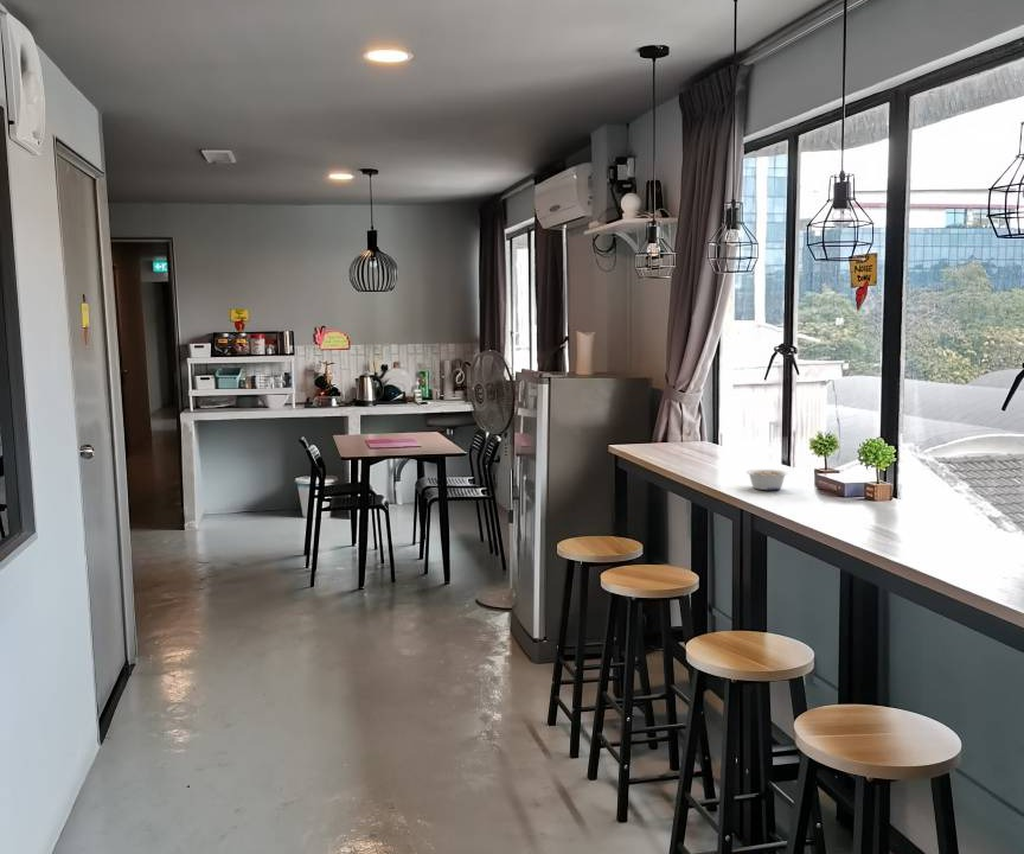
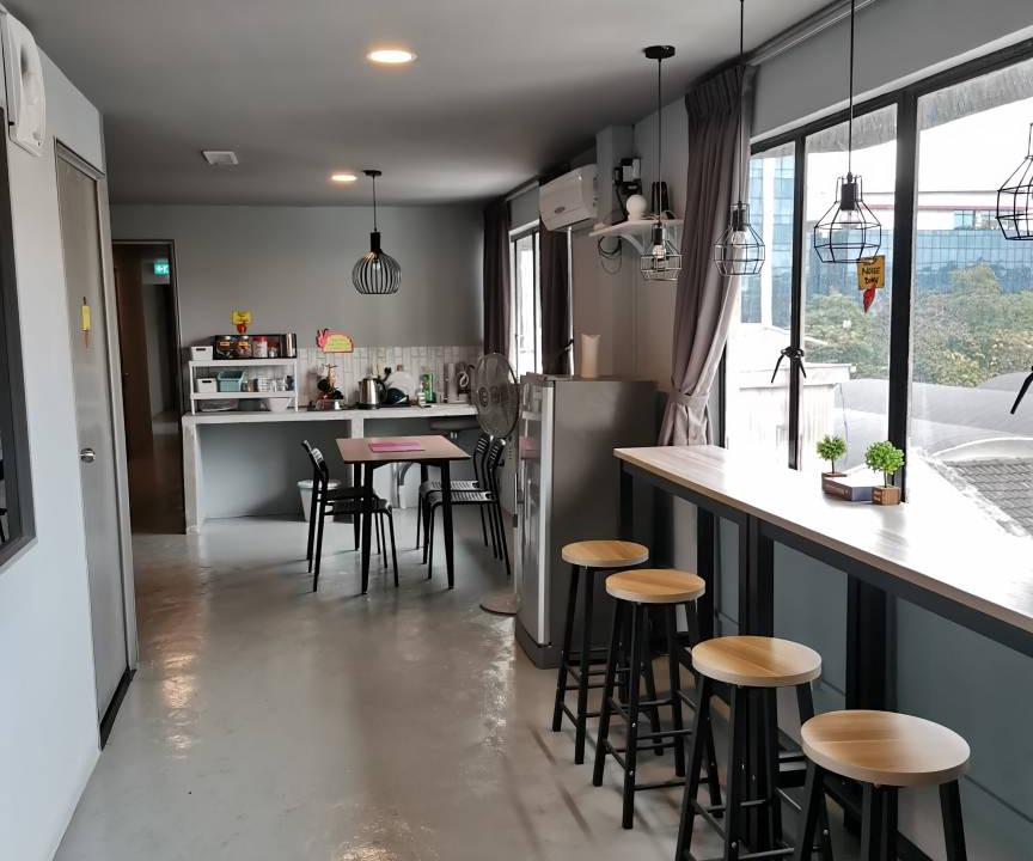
- legume (767, 478)
